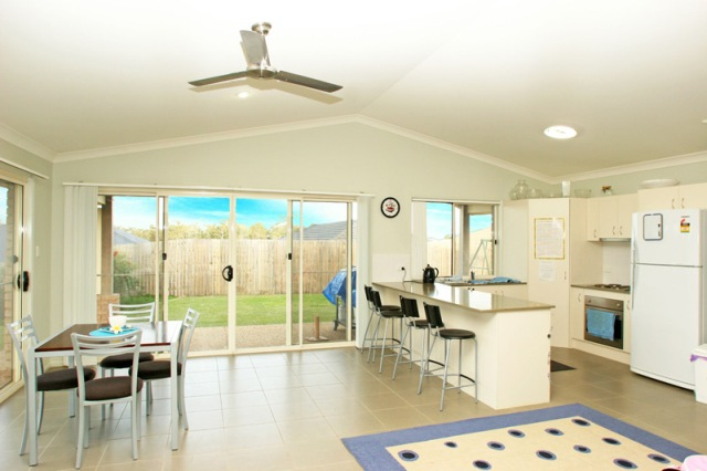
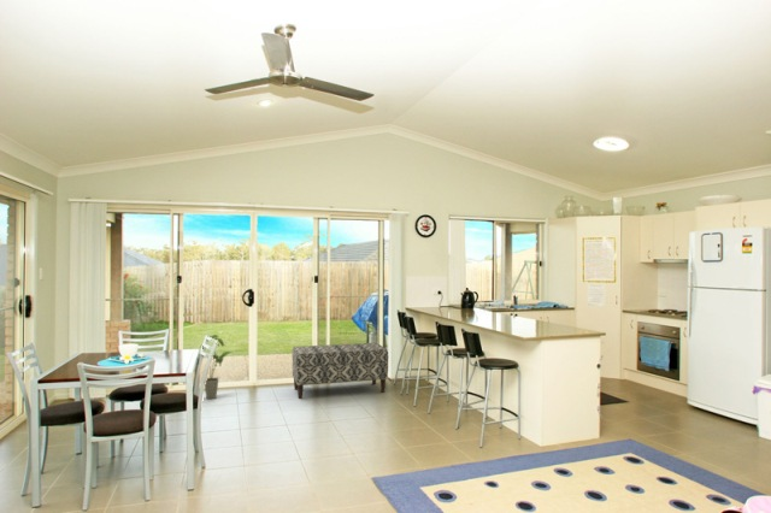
+ house plant (216, 365)
+ bench (339, 368)
